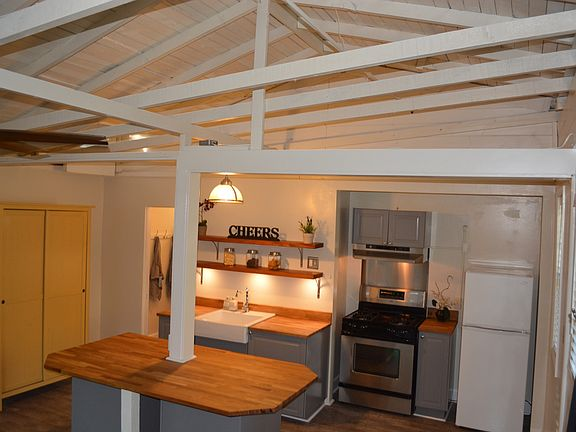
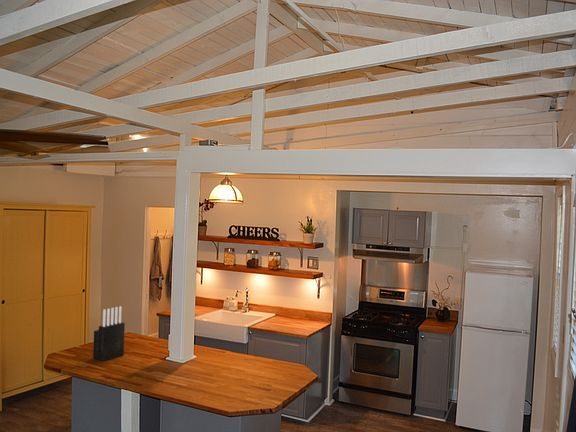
+ knife block (108, 331)
